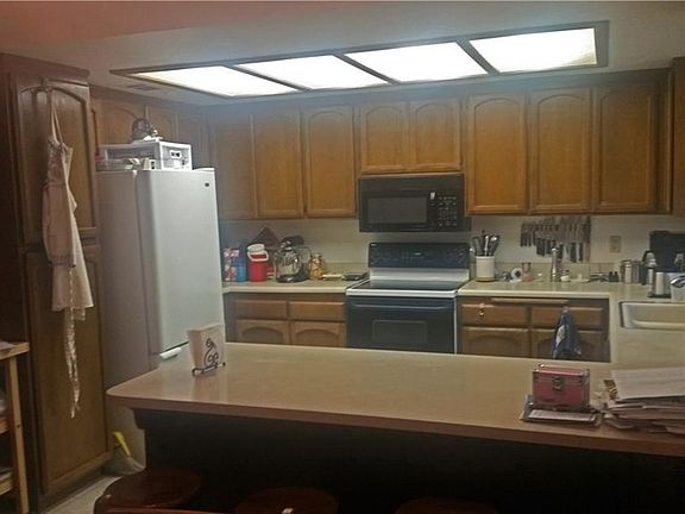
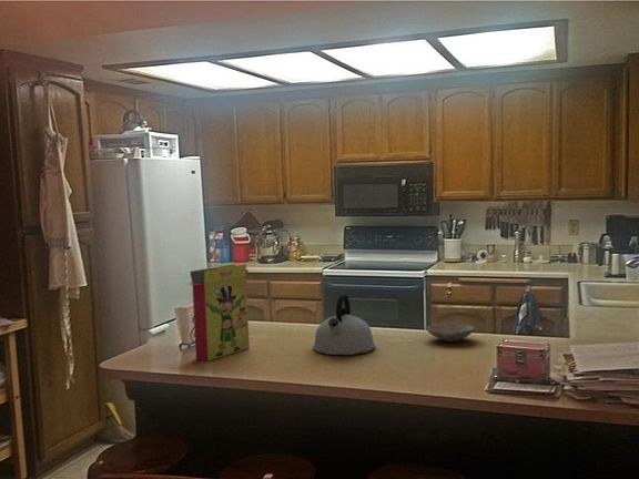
+ bowl (450, 333)
+ cereal box (220, 309)
+ kettle (342, 320)
